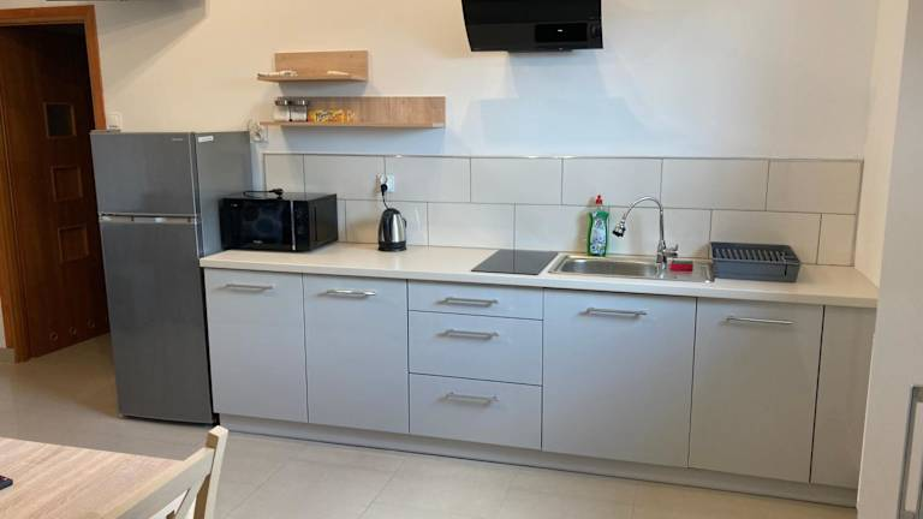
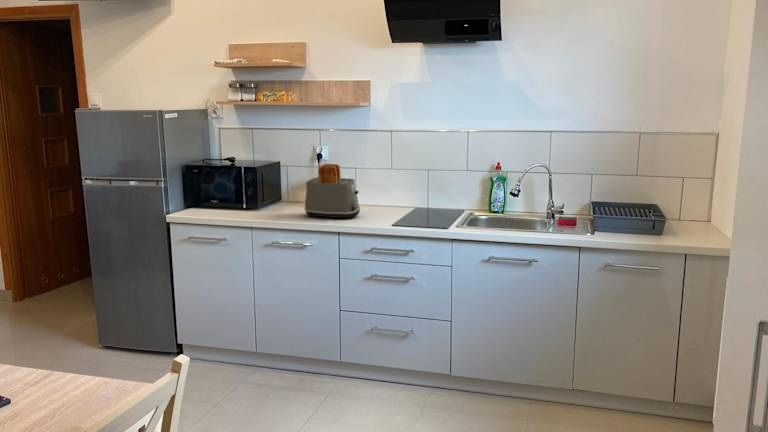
+ toaster (332, 190)
